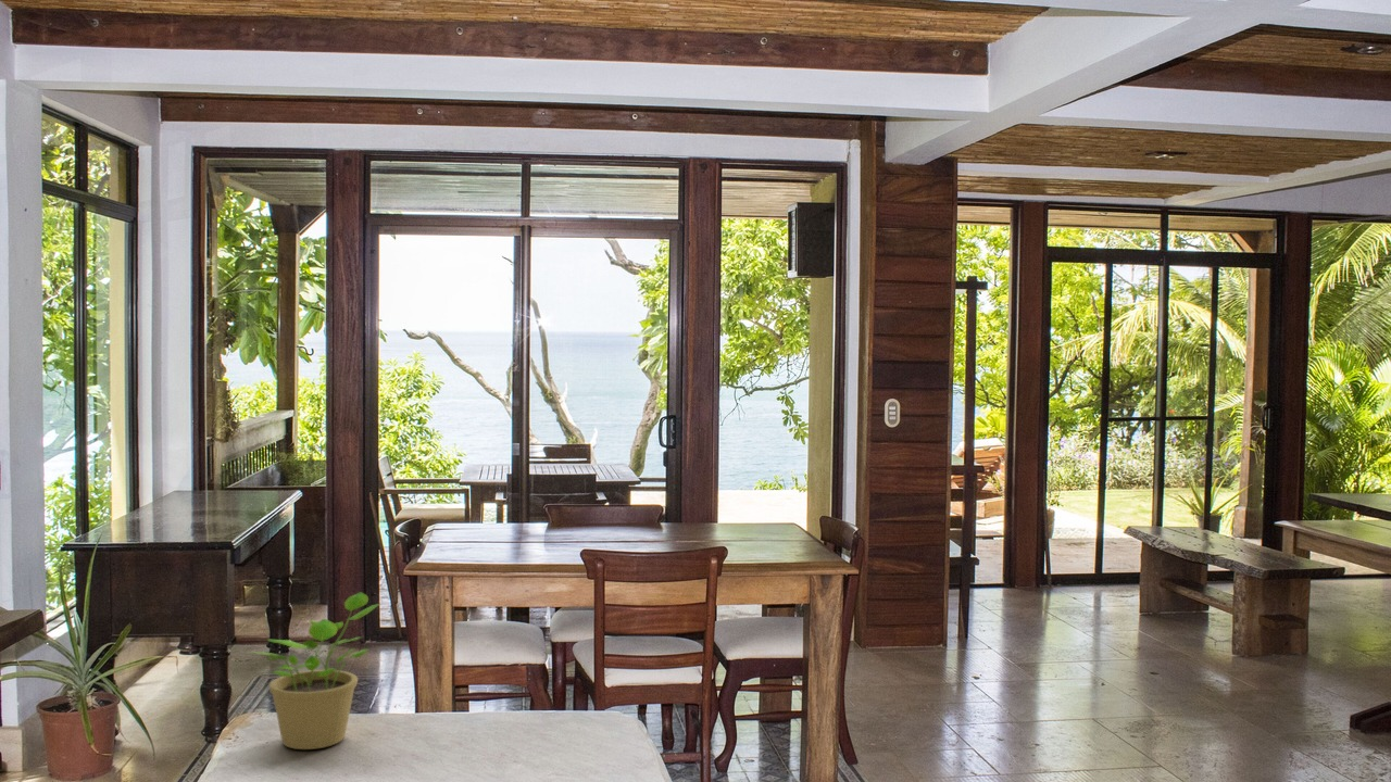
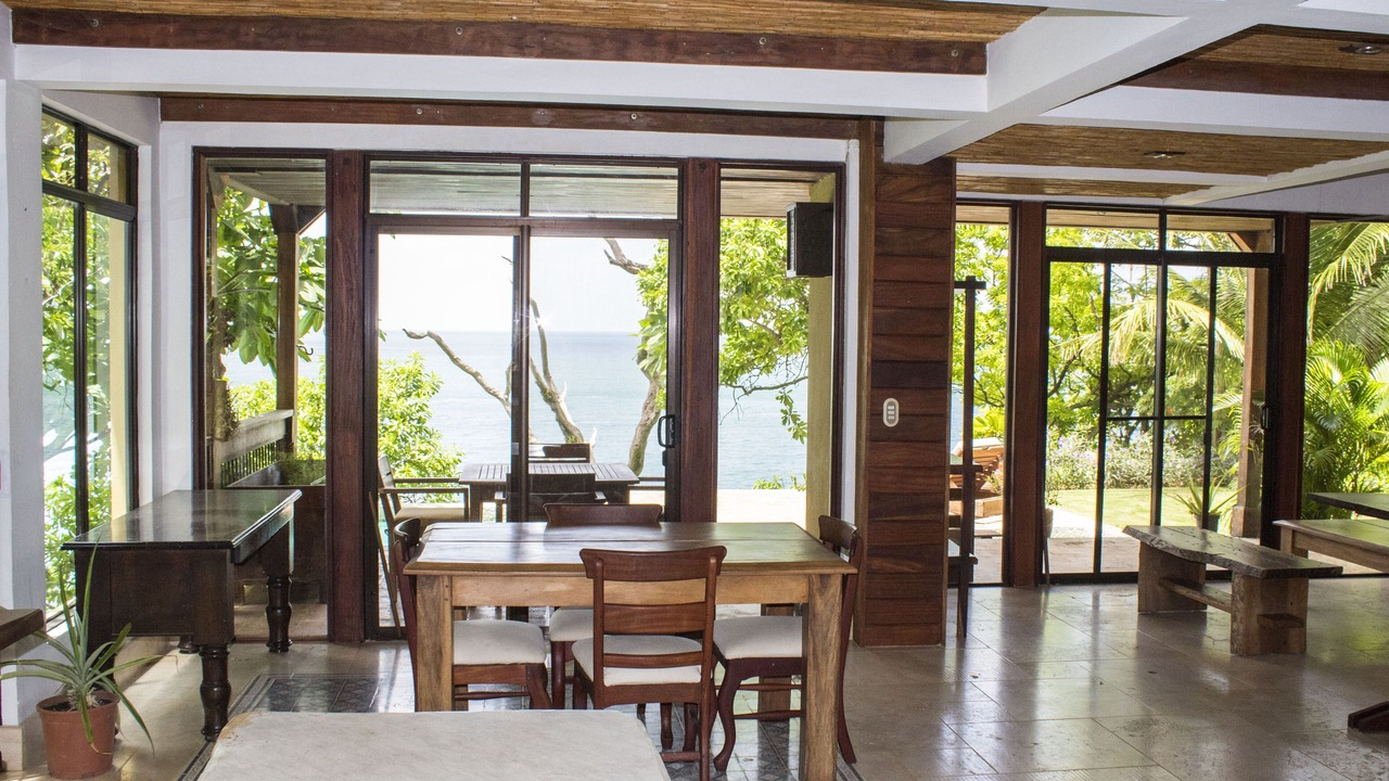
- potted plant (313, 671)
